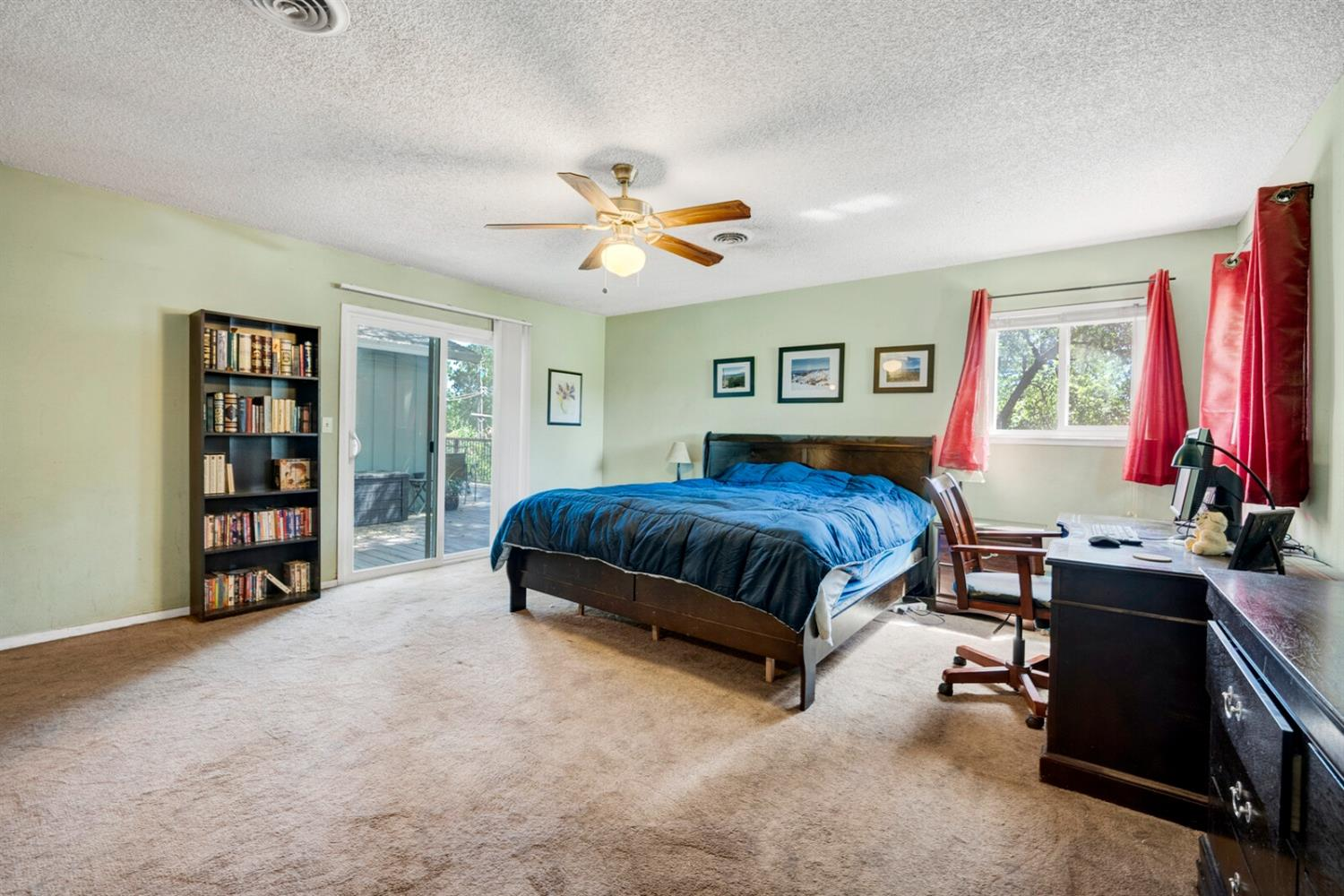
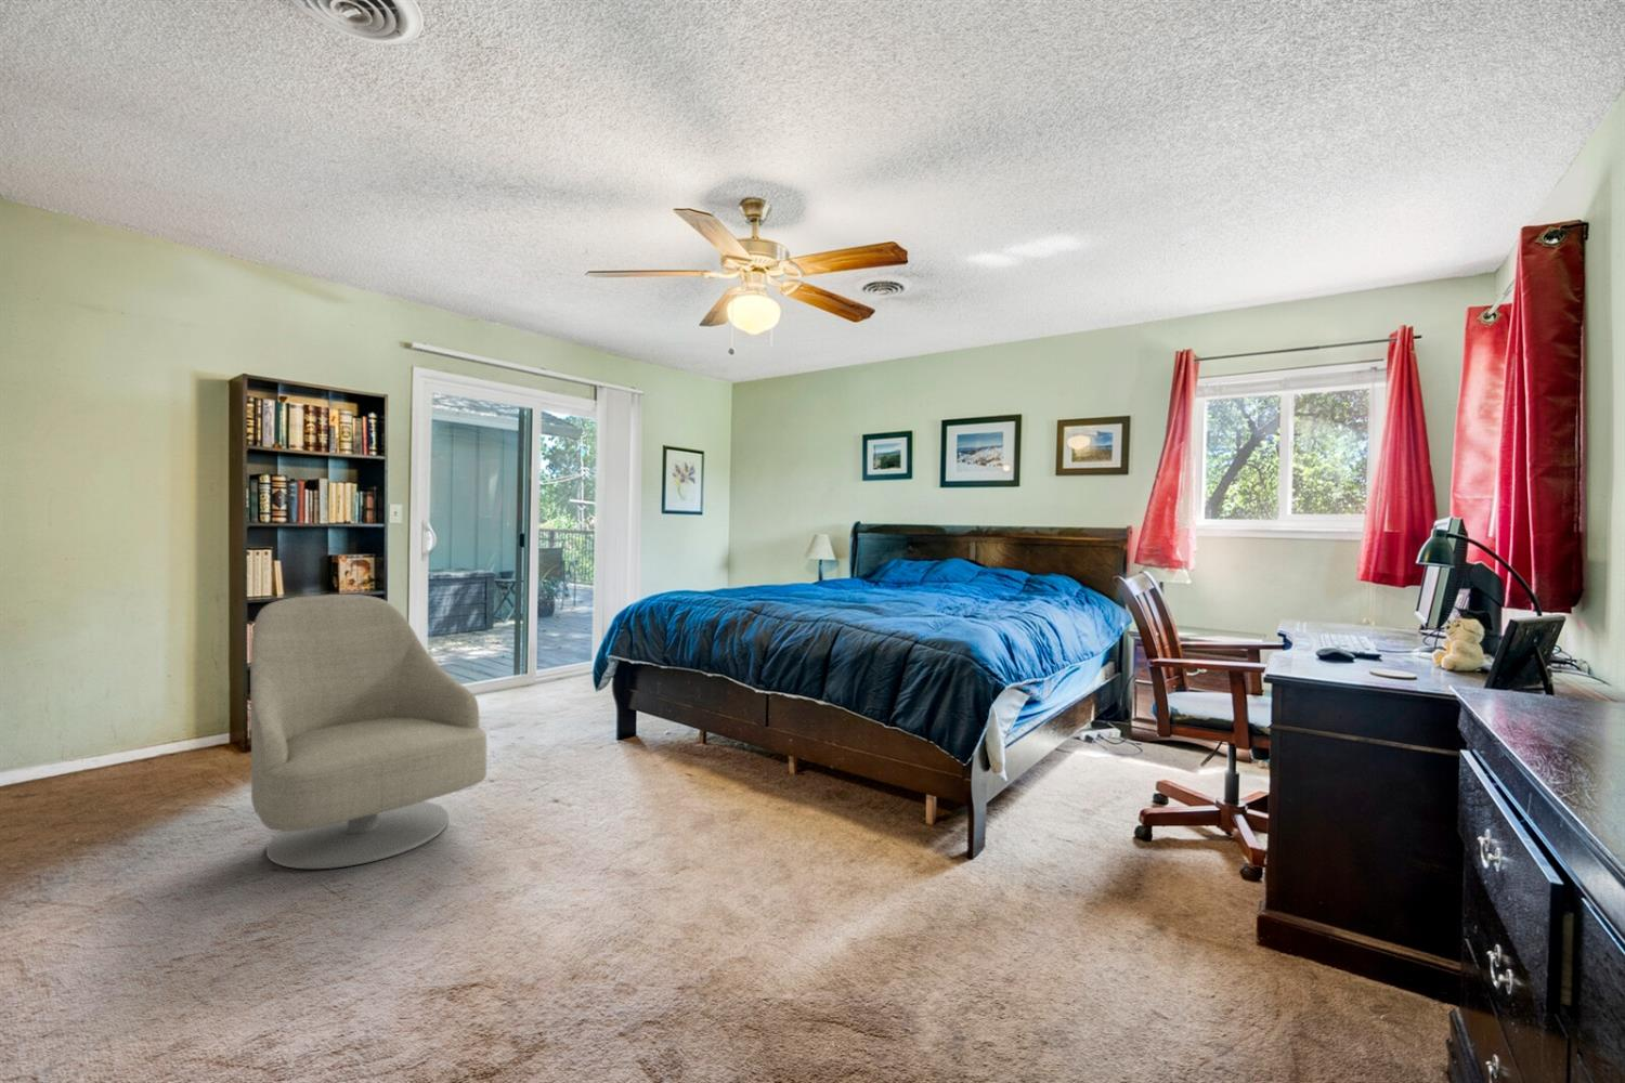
+ armchair (358, 716)
